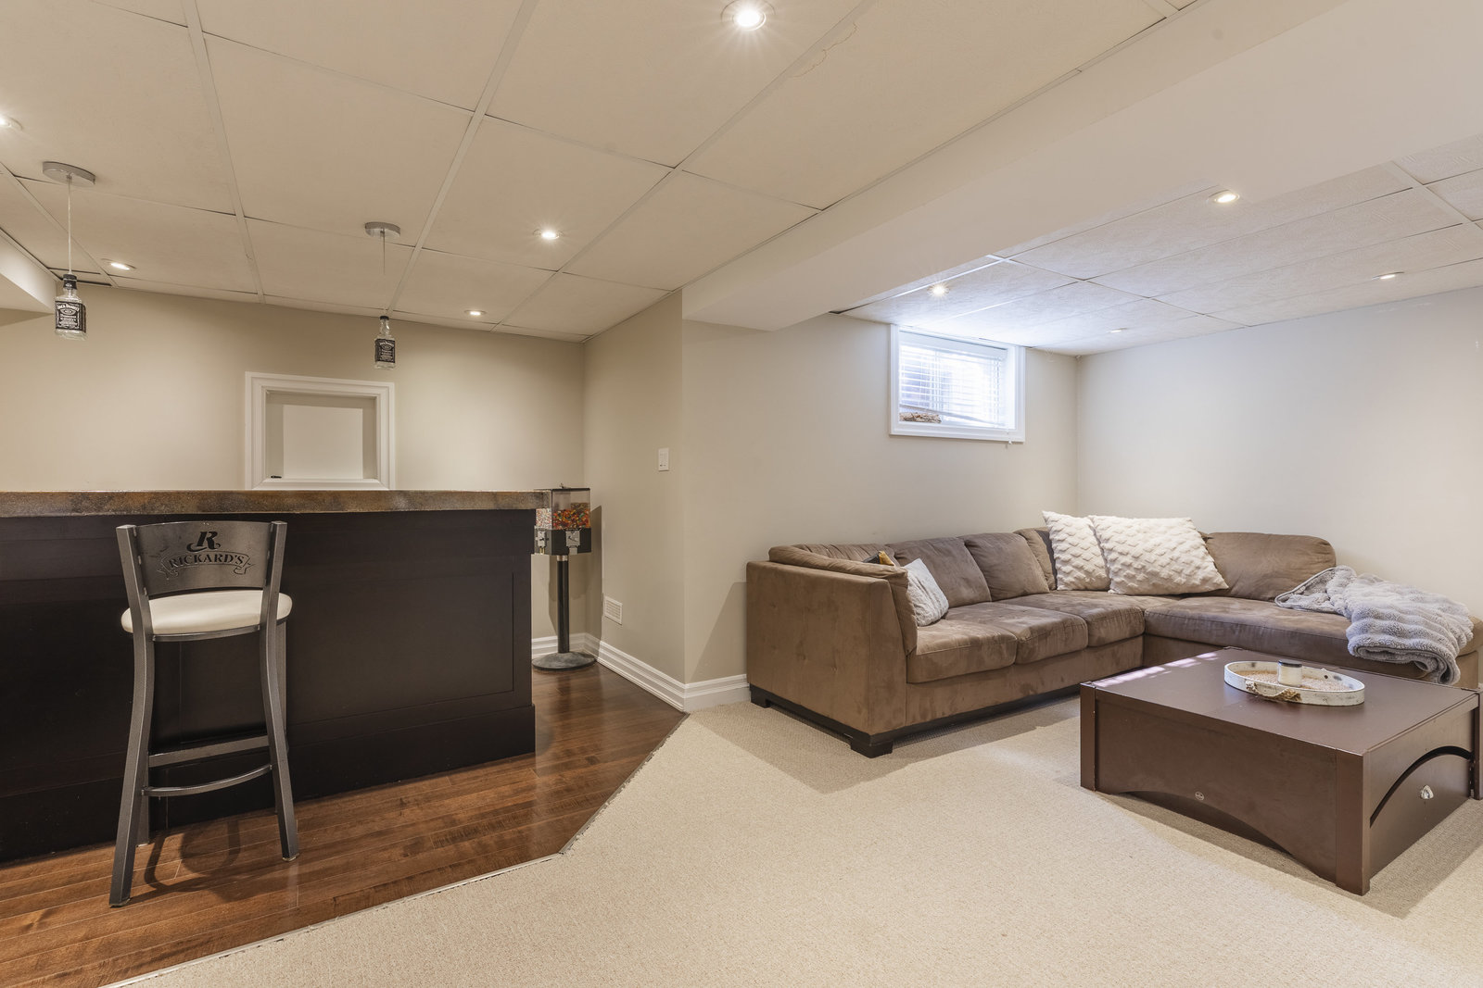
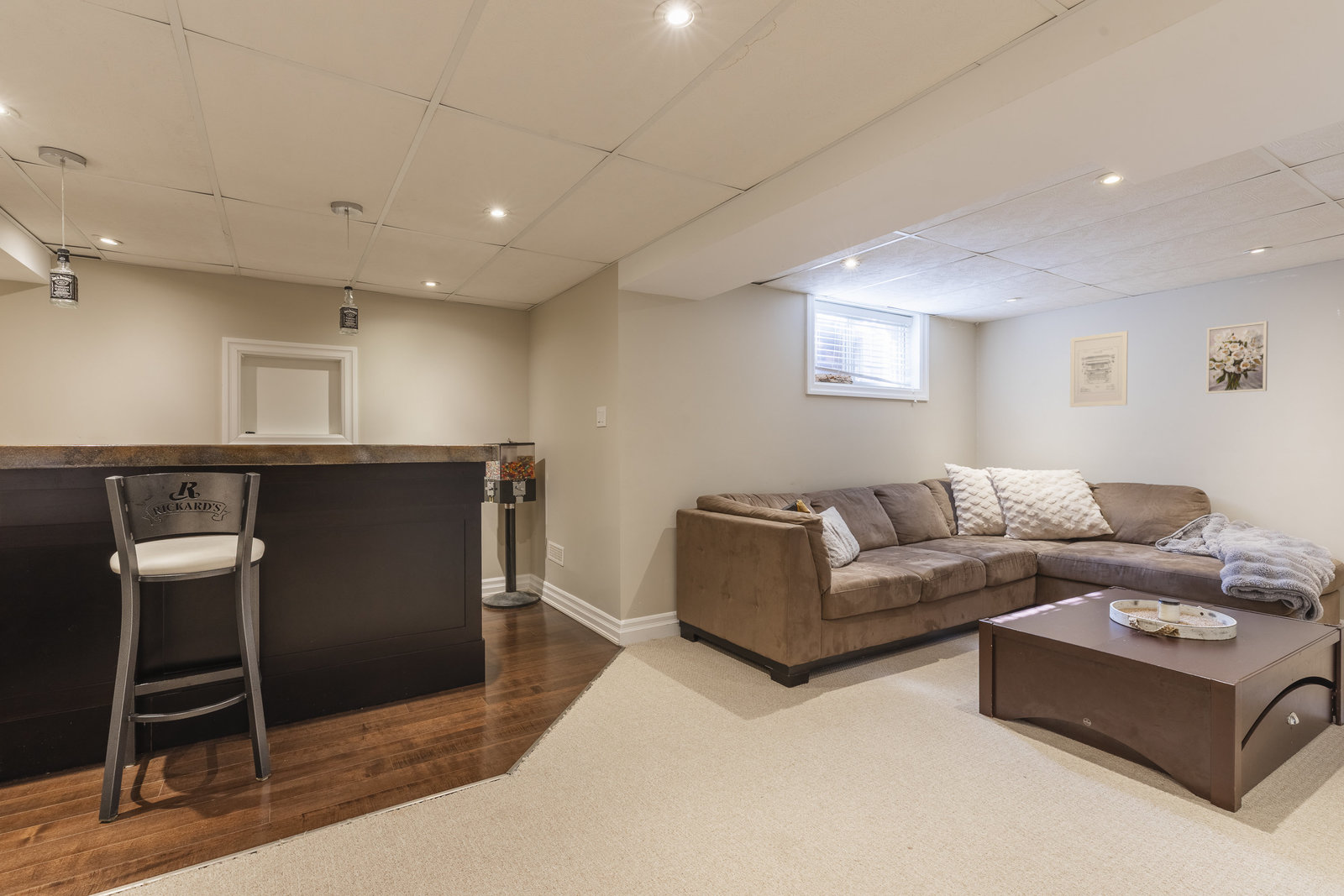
+ wall art (1097, 370)
+ wall art (1236, 359)
